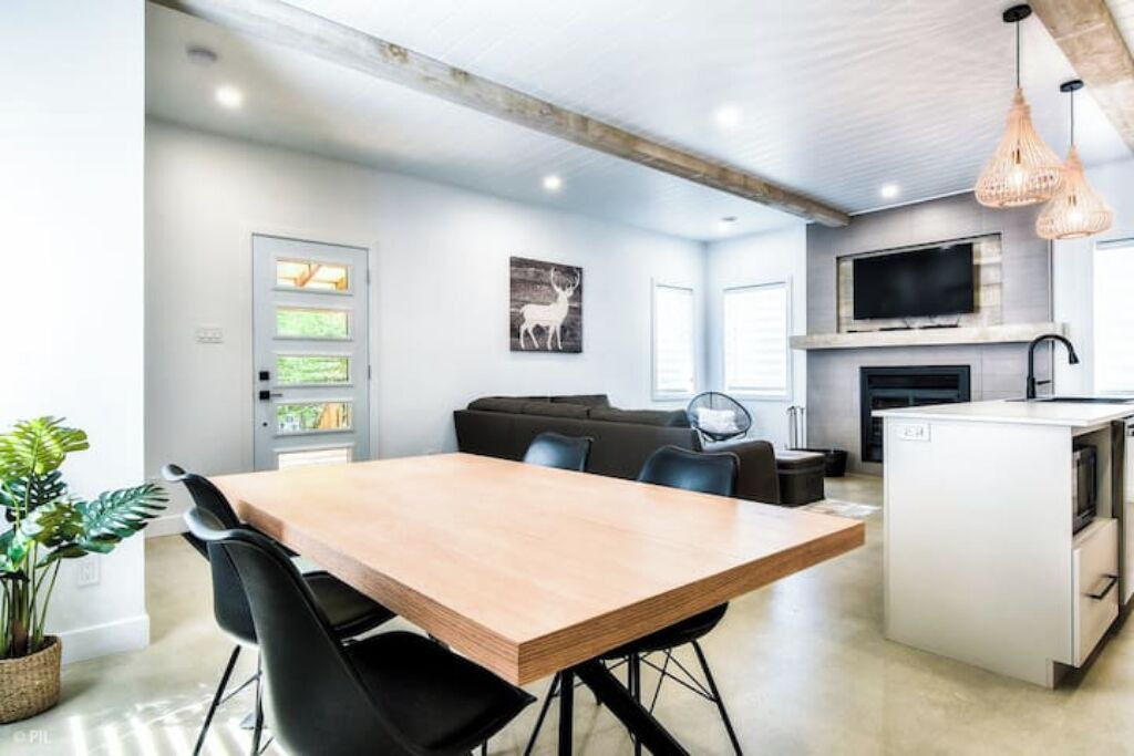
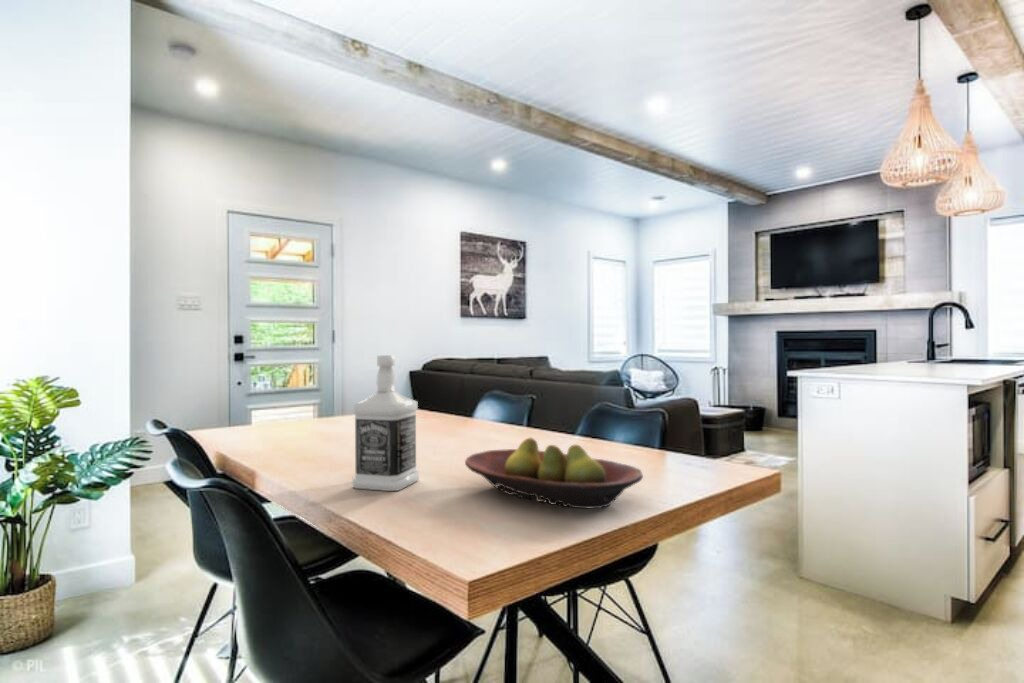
+ bottle (386, 419)
+ fruit bowl (549, 467)
